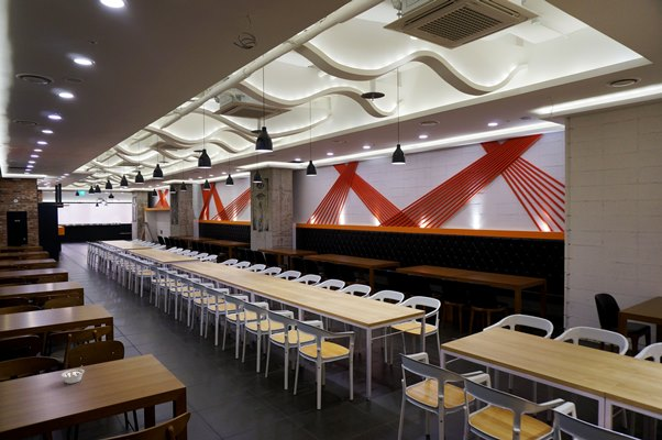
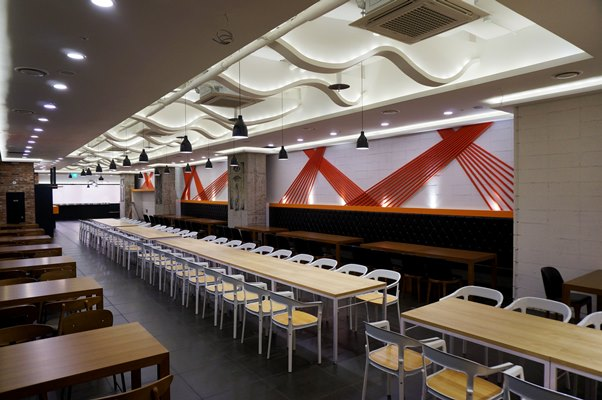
- legume (73, 375)
